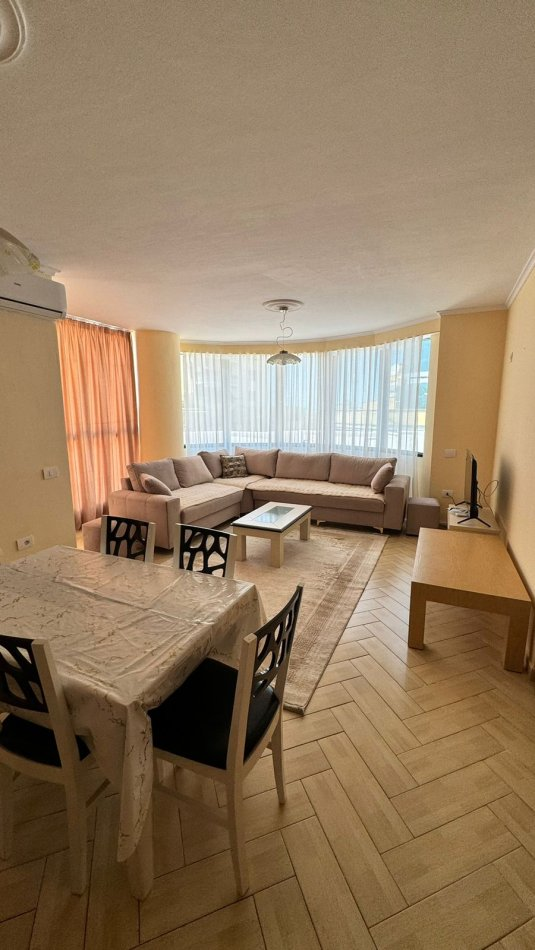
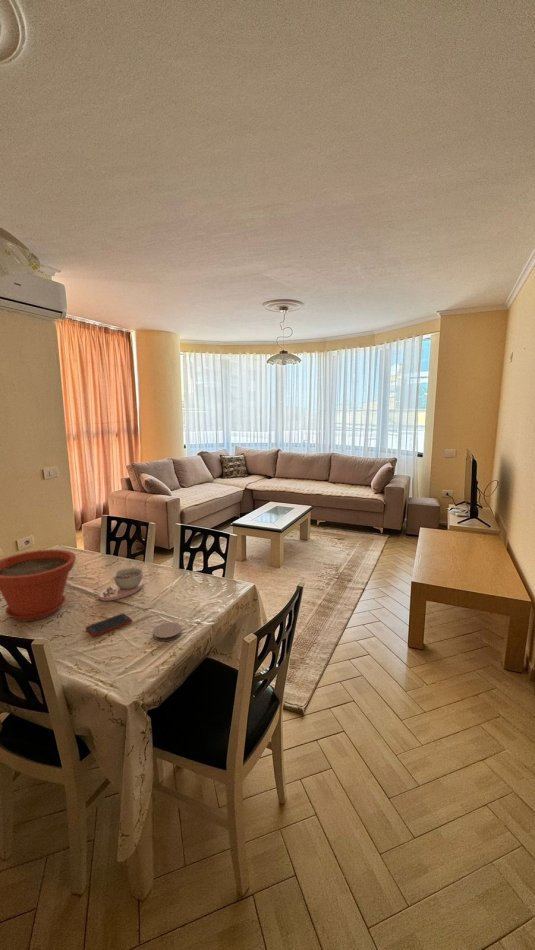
+ plant pot (35, 586)
+ coaster (167, 631)
+ cell phone (109, 624)
+ bowl (122, 583)
